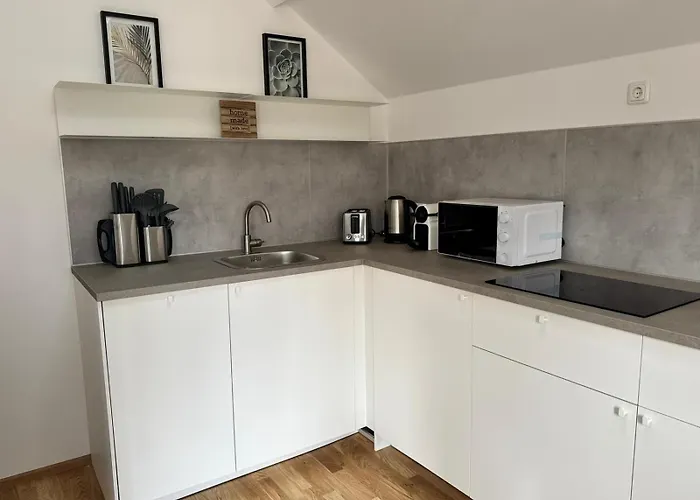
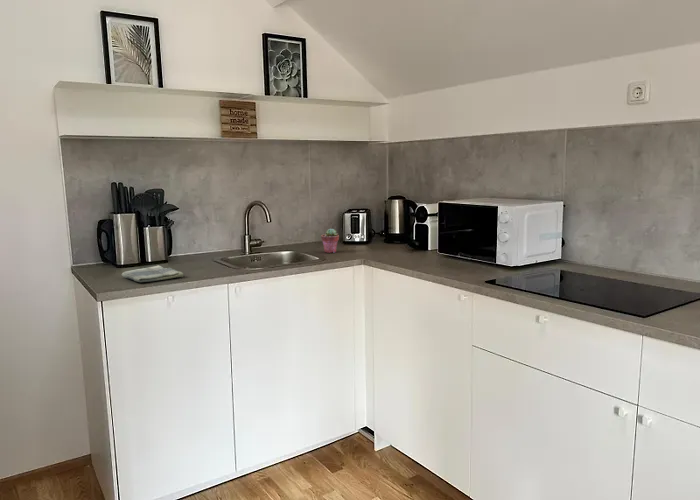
+ potted succulent (330, 240)
+ dish towel (153, 273)
